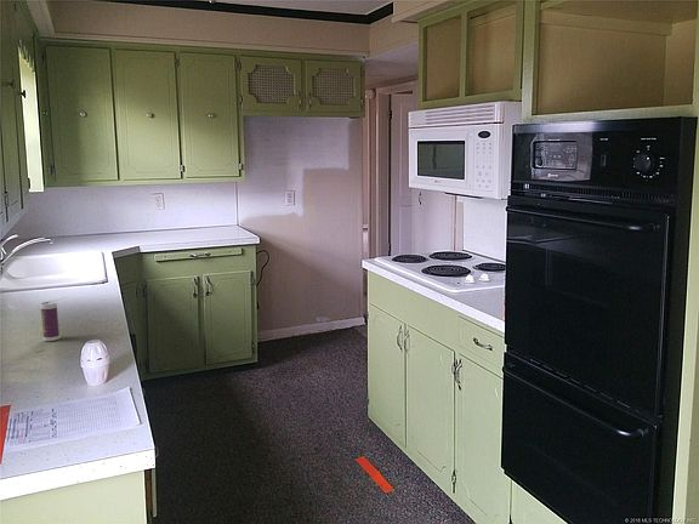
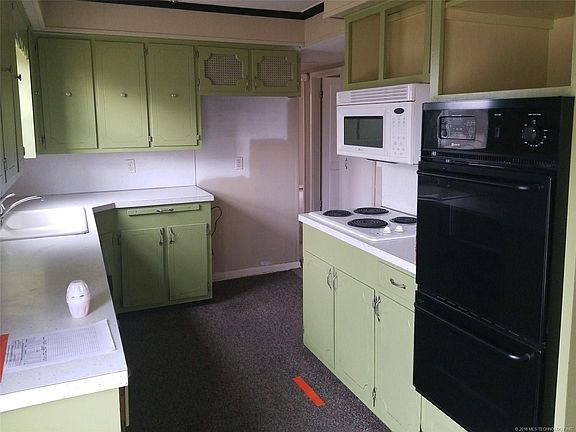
- beverage can (50, 320)
